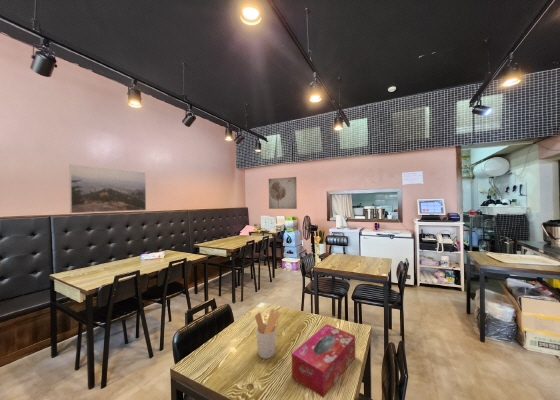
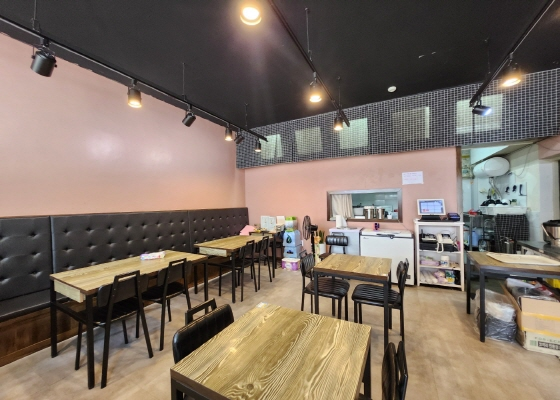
- tissue box (325, 355)
- utensil holder (269, 331)
- wall art (282, 193)
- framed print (112, 190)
